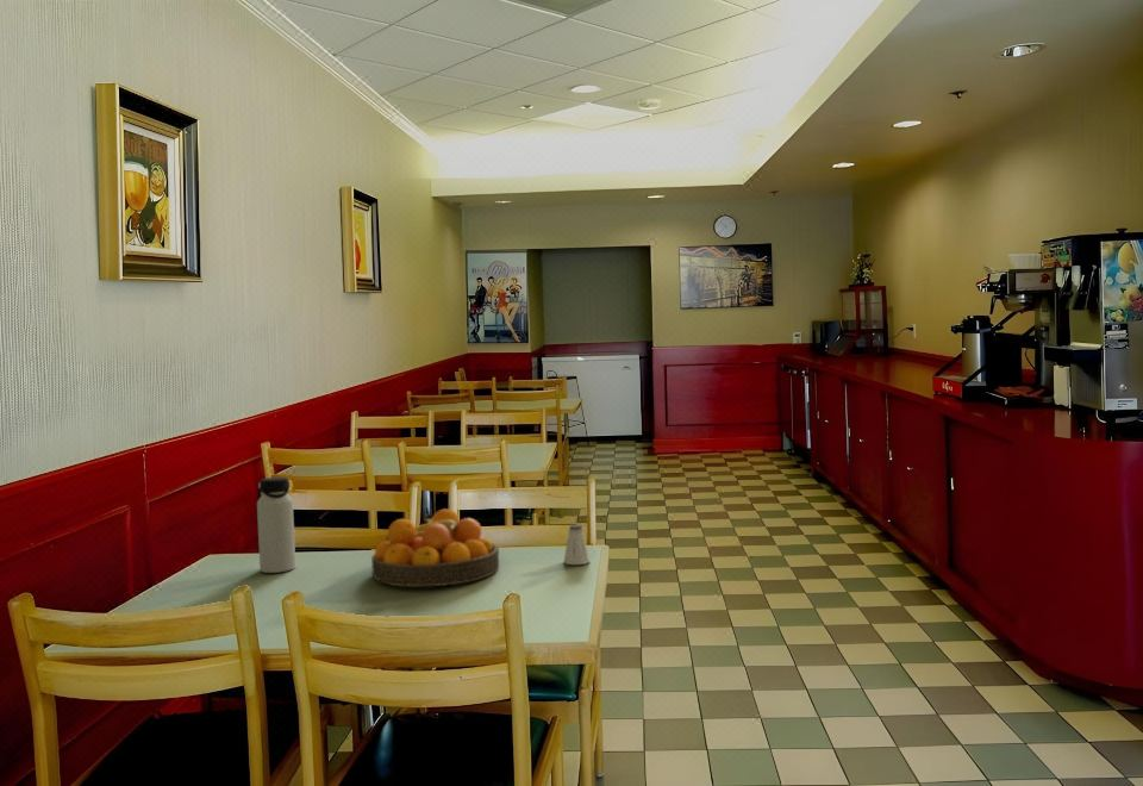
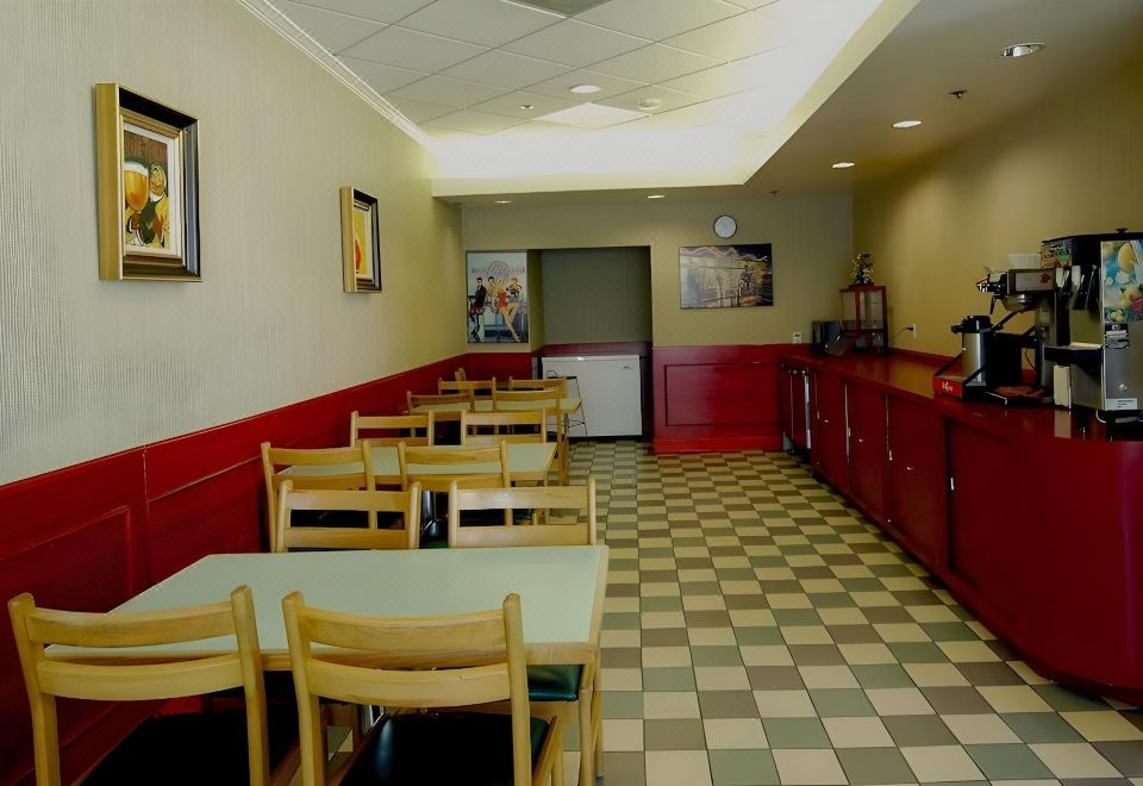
- saltshaker (576, 543)
- fruit bowl (435, 542)
- water bottle (275, 523)
